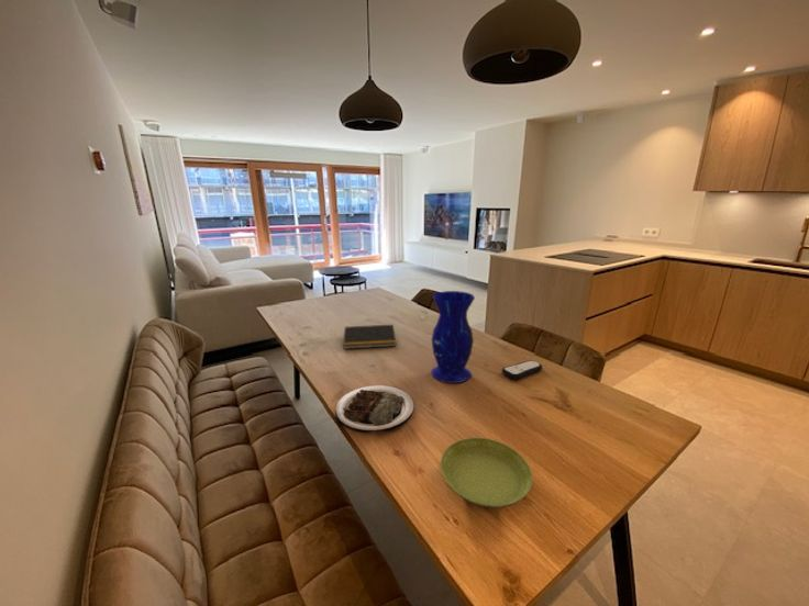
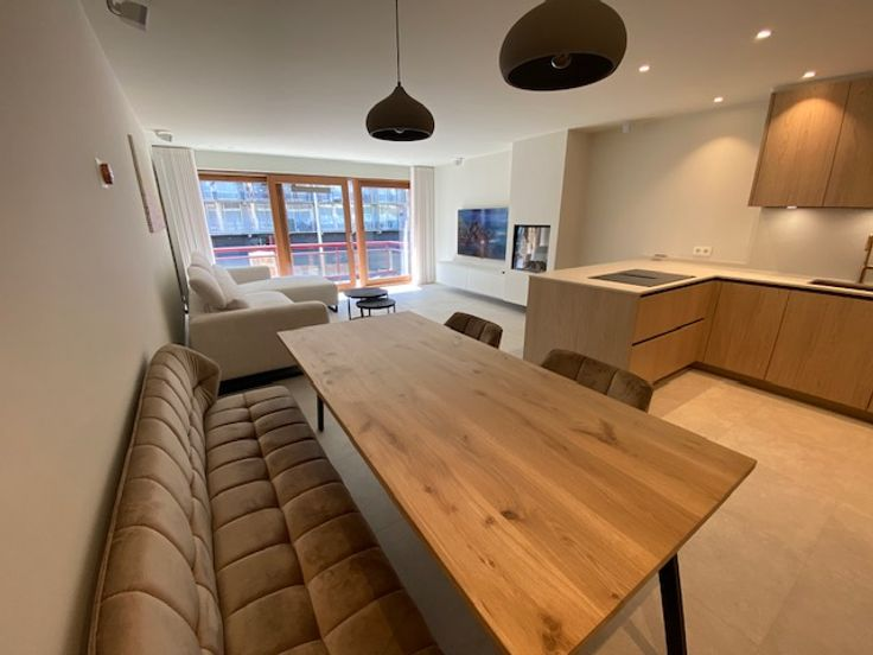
- notepad (369, 336)
- vase (452, 335)
- plate (375, 404)
- remote control (522, 369)
- saucer (484, 472)
